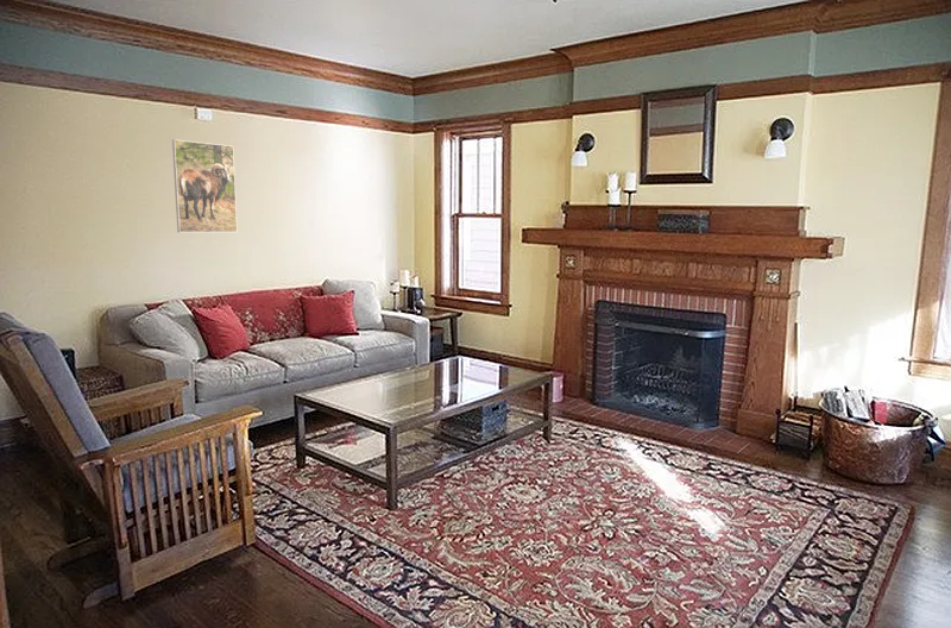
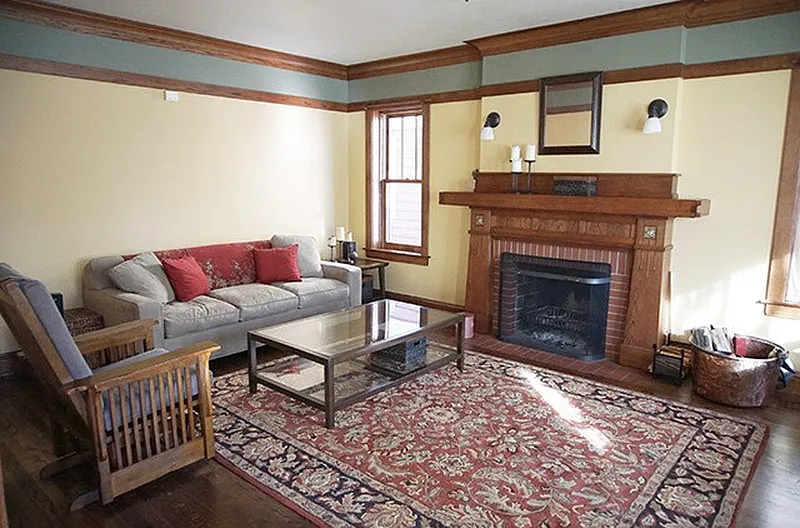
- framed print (206, 188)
